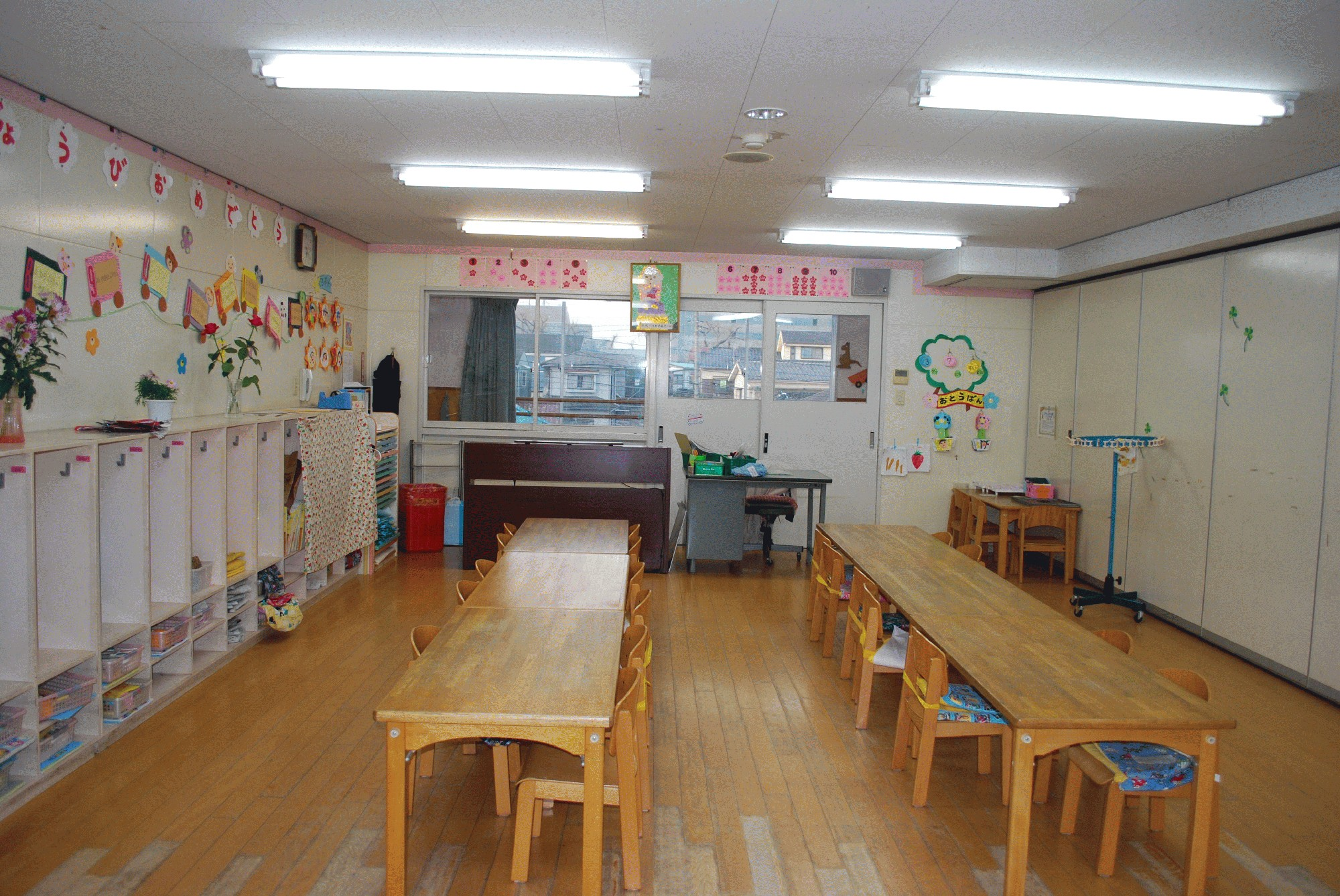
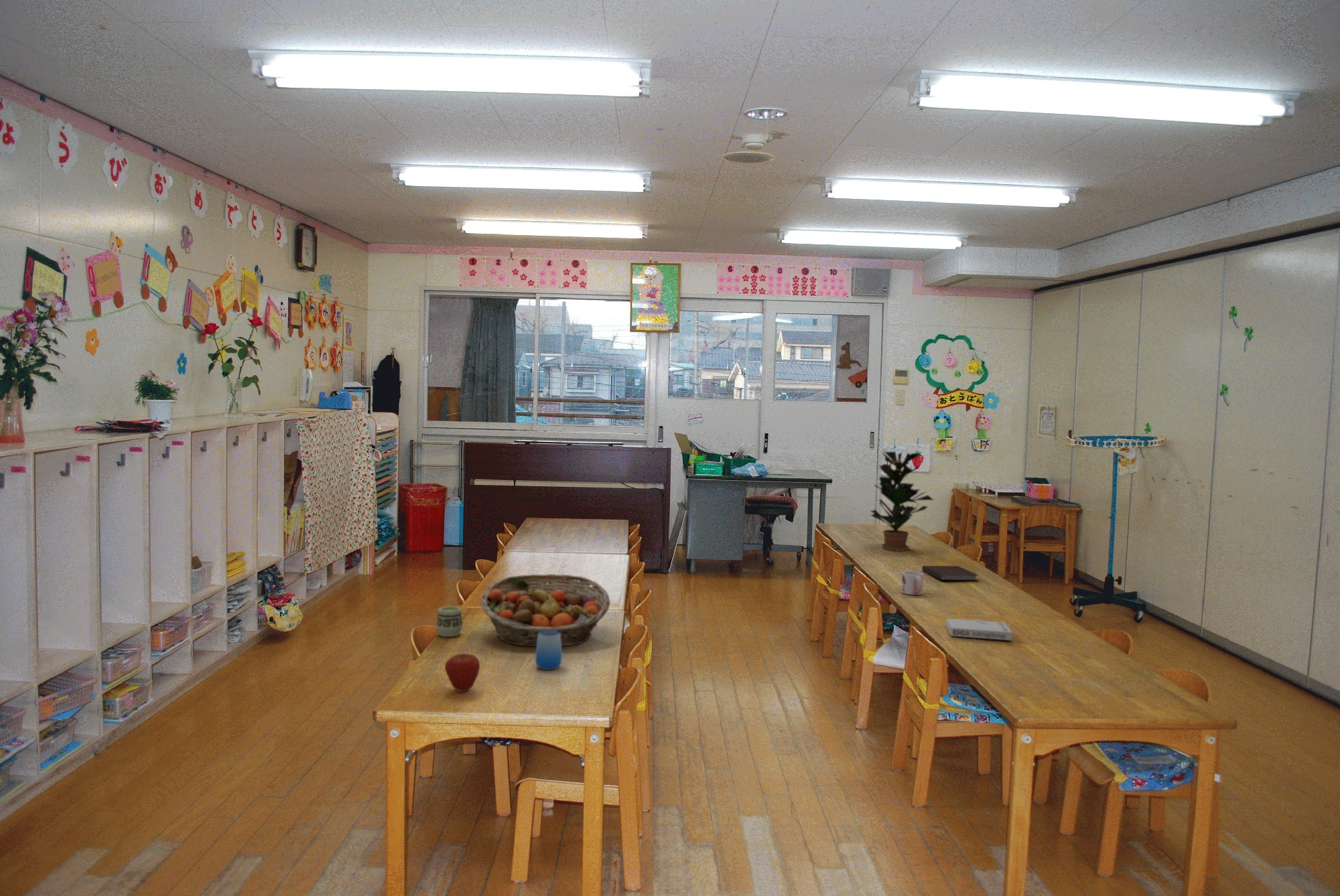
+ apple (462, 672)
+ cup (449, 621)
+ fruit basket (545, 609)
+ notebook (949, 573)
+ book (978, 629)
+ potted plant (902, 501)
+ cup (549, 650)
+ mug (914, 583)
